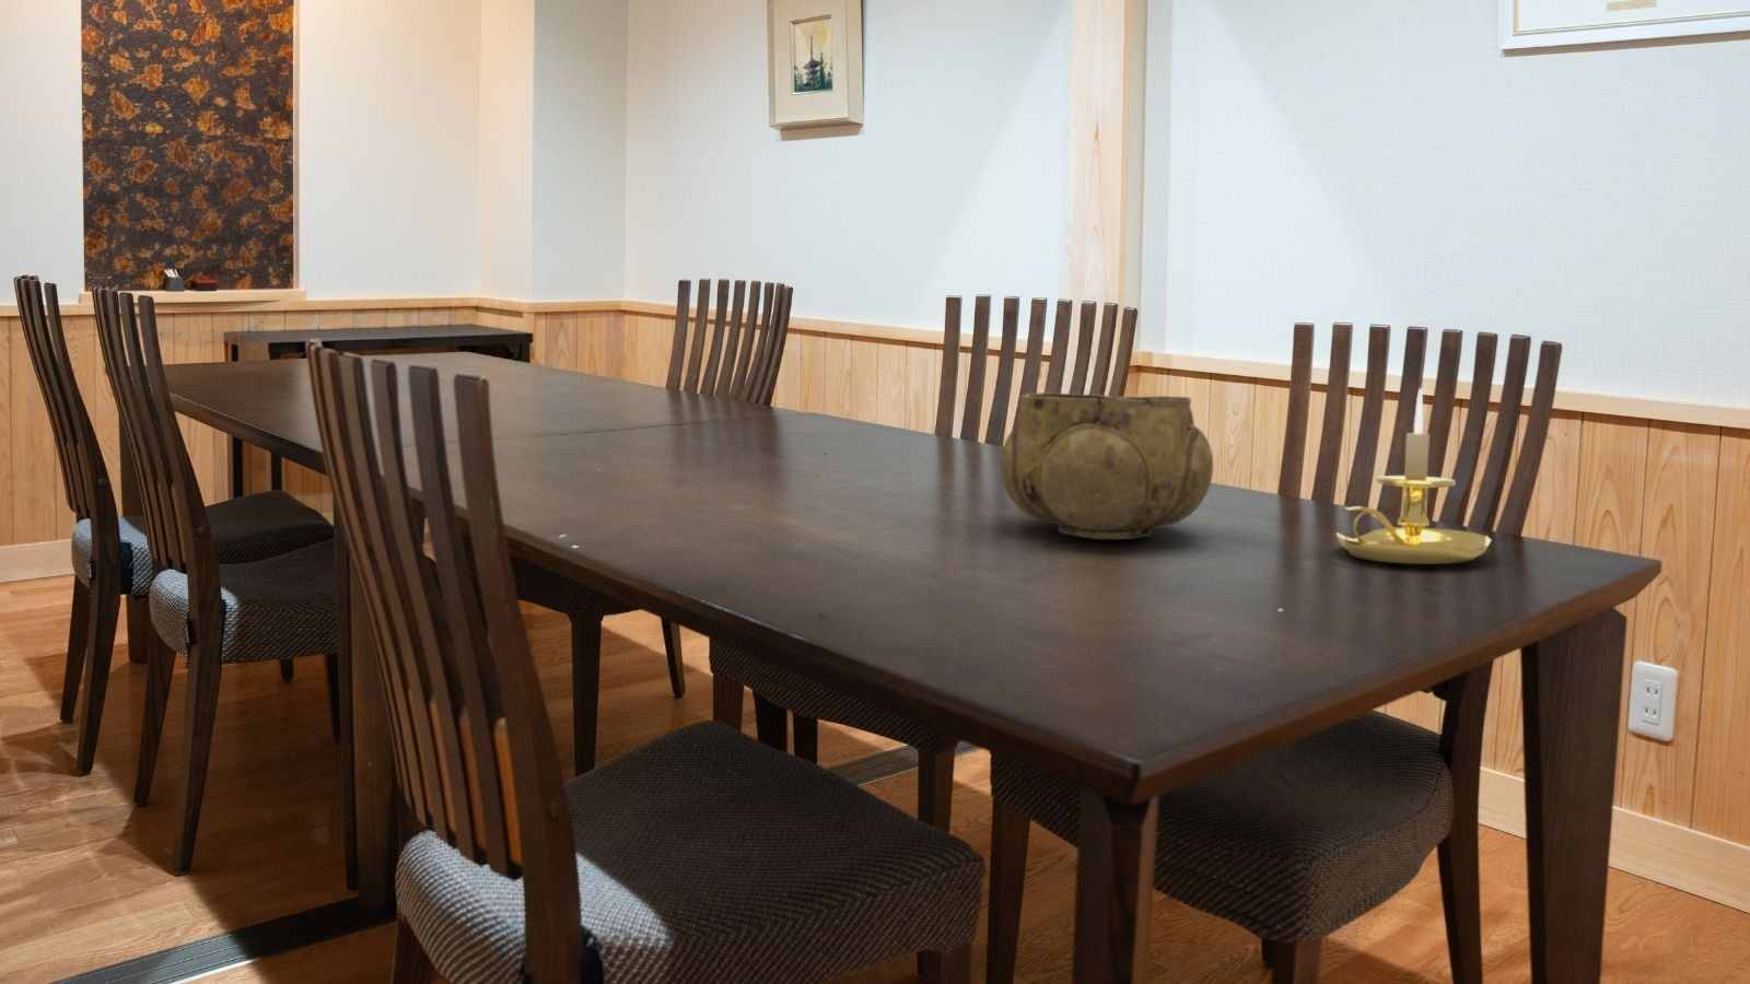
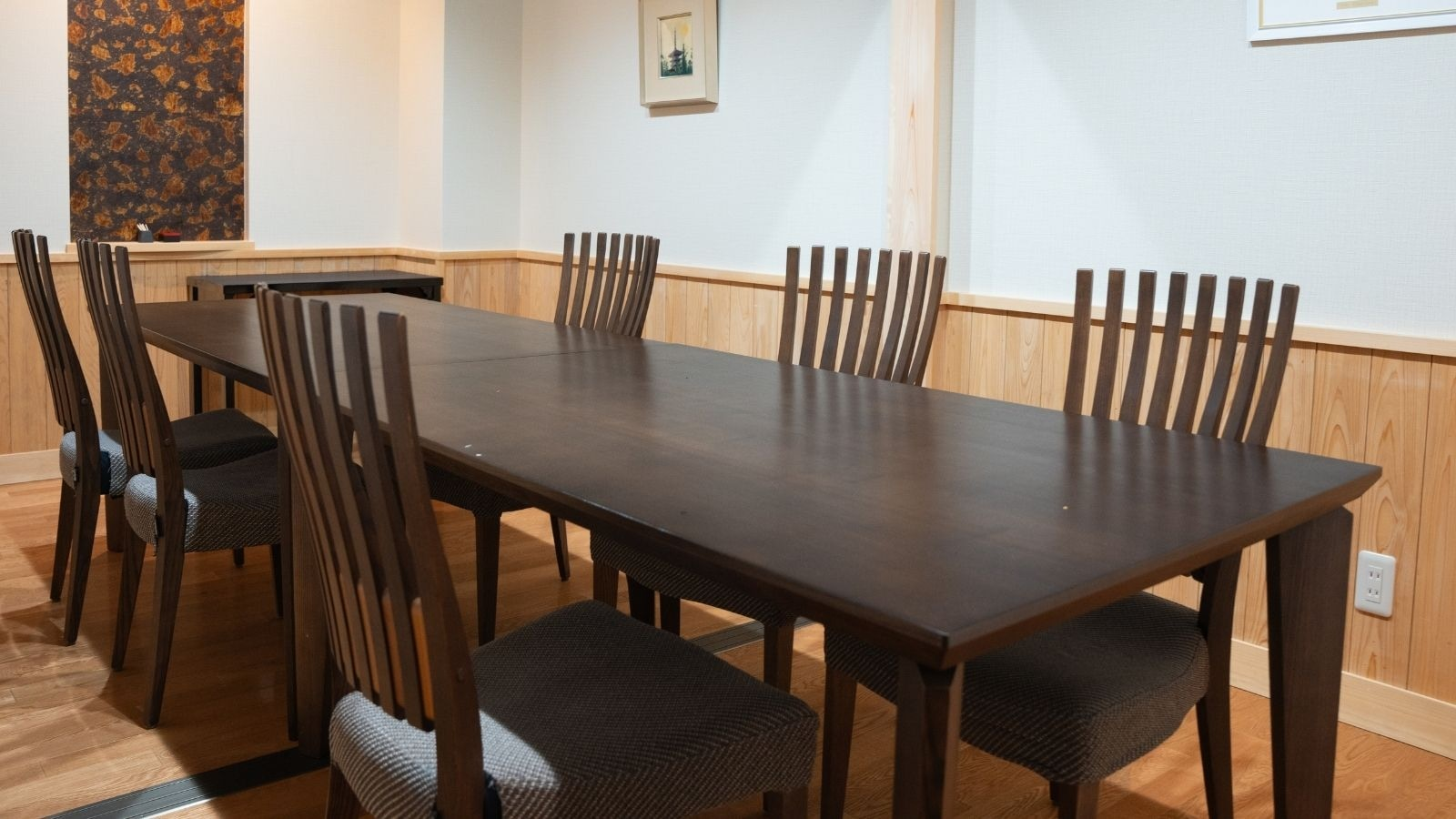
- decorative bowl (1105, 465)
- candle holder (1407, 472)
